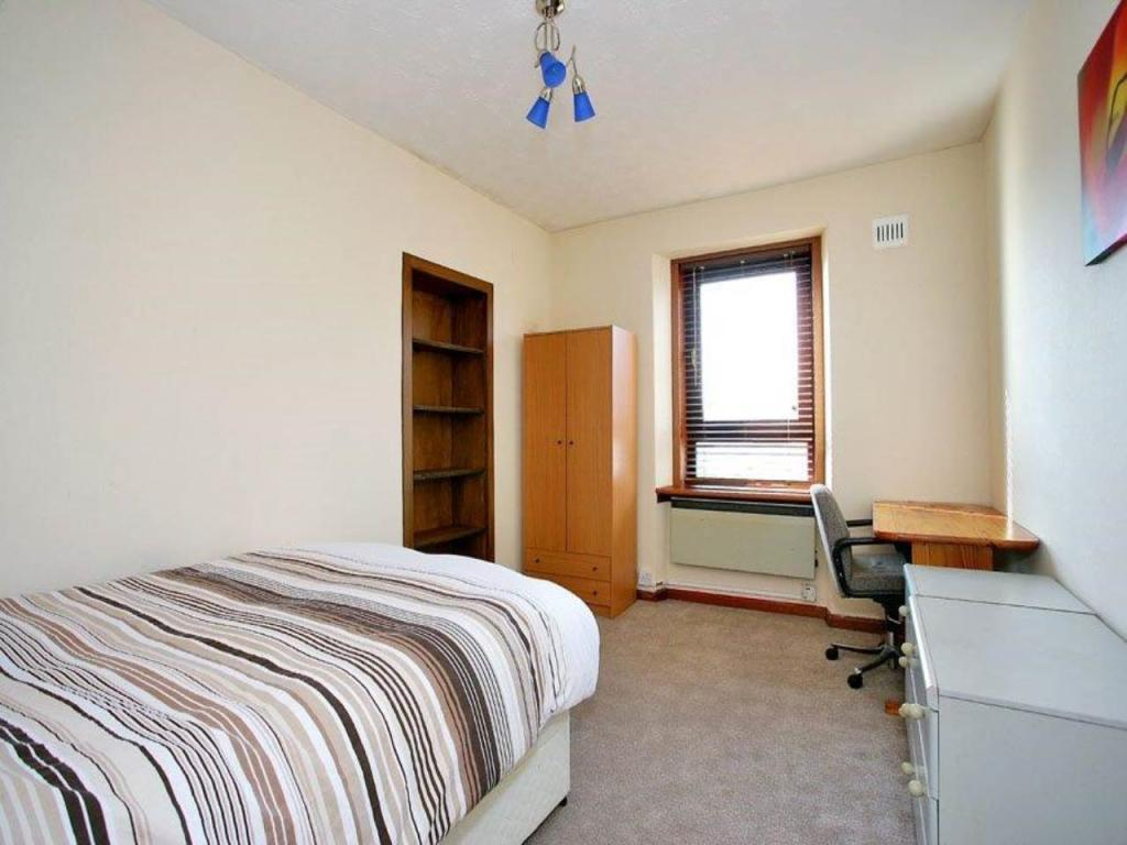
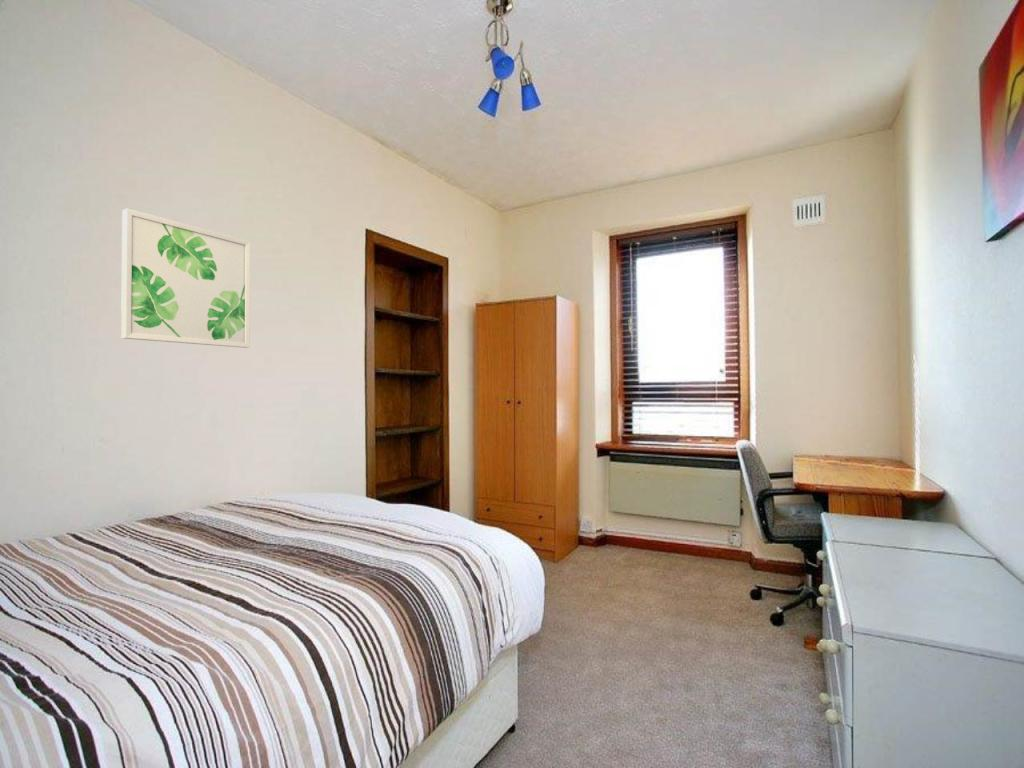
+ wall art (192, 285)
